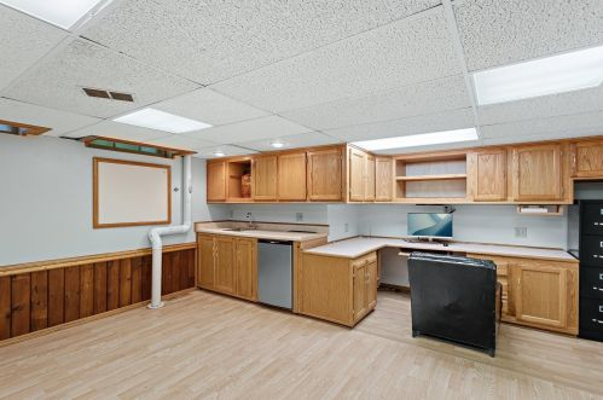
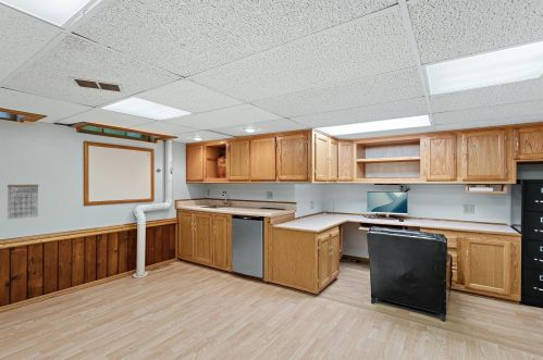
+ calendar (23, 197)
